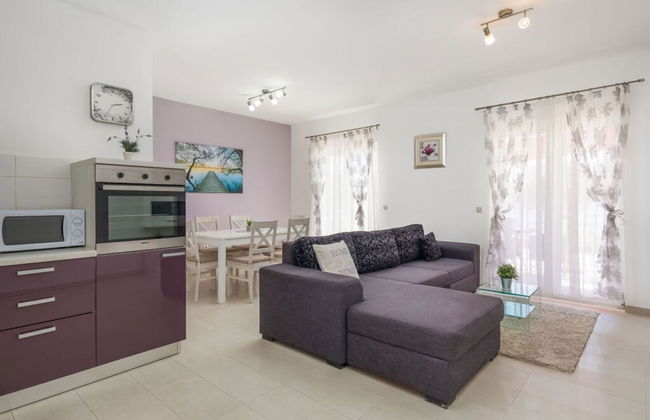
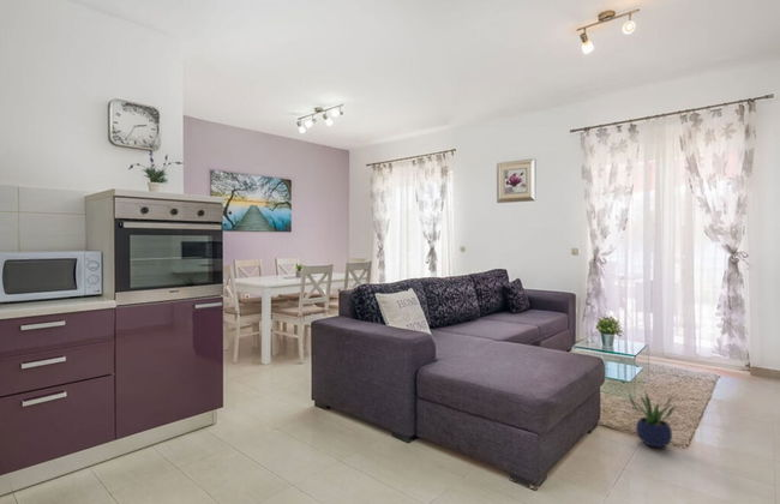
+ potted plant (654, 420)
